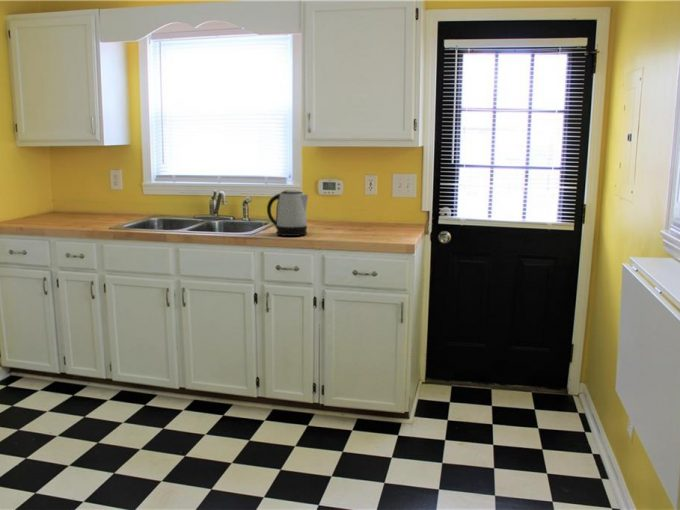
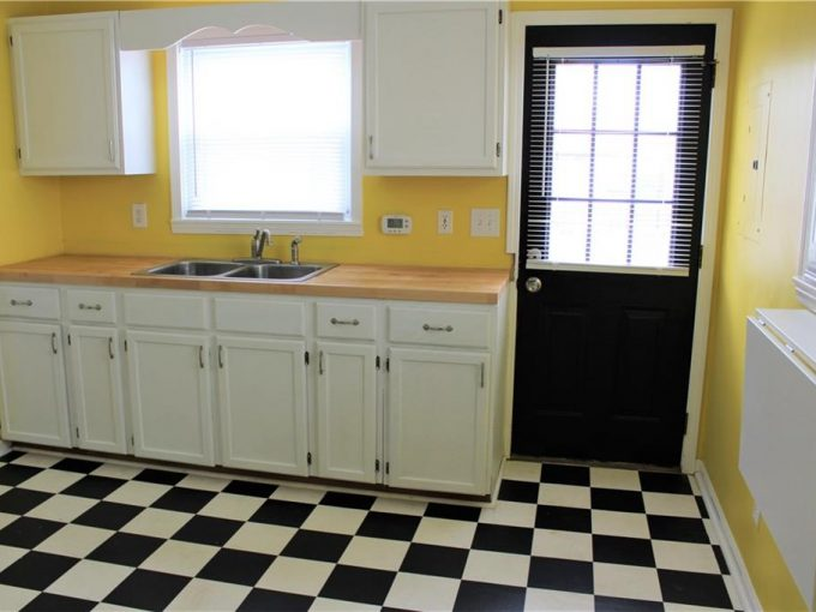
- kettle (287, 212)
